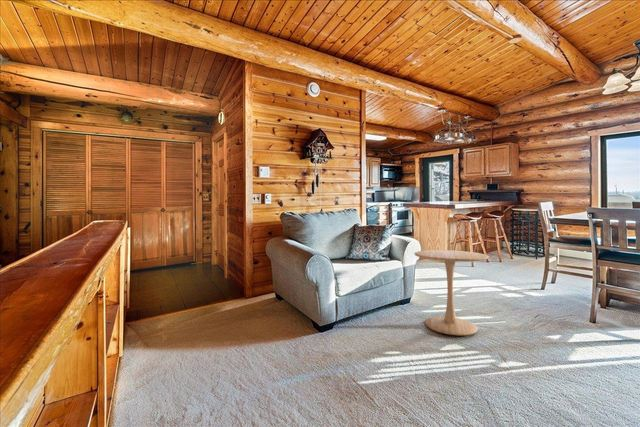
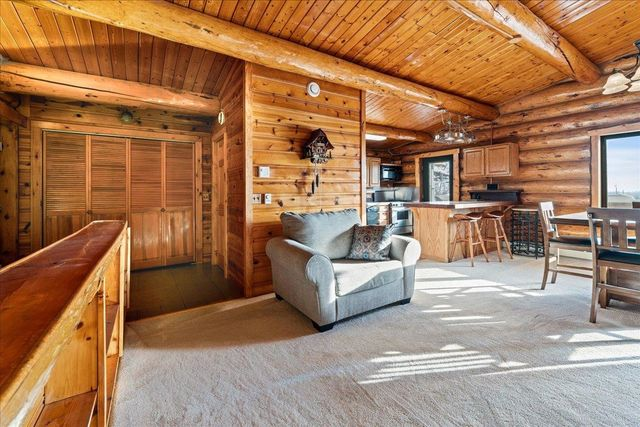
- side table (450, 289)
